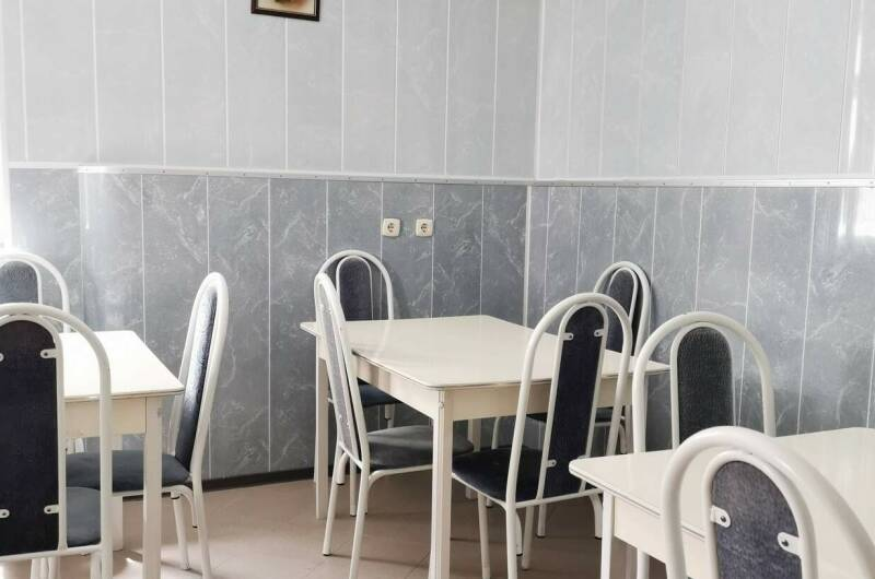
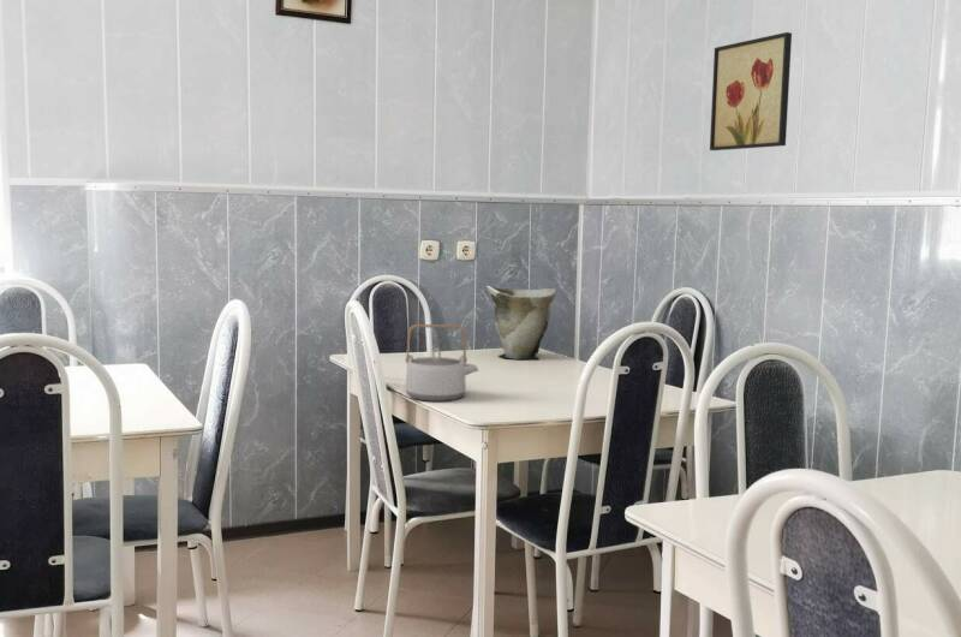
+ wall art (750, 94)
+ teapot (442, 361)
+ vase (521, 321)
